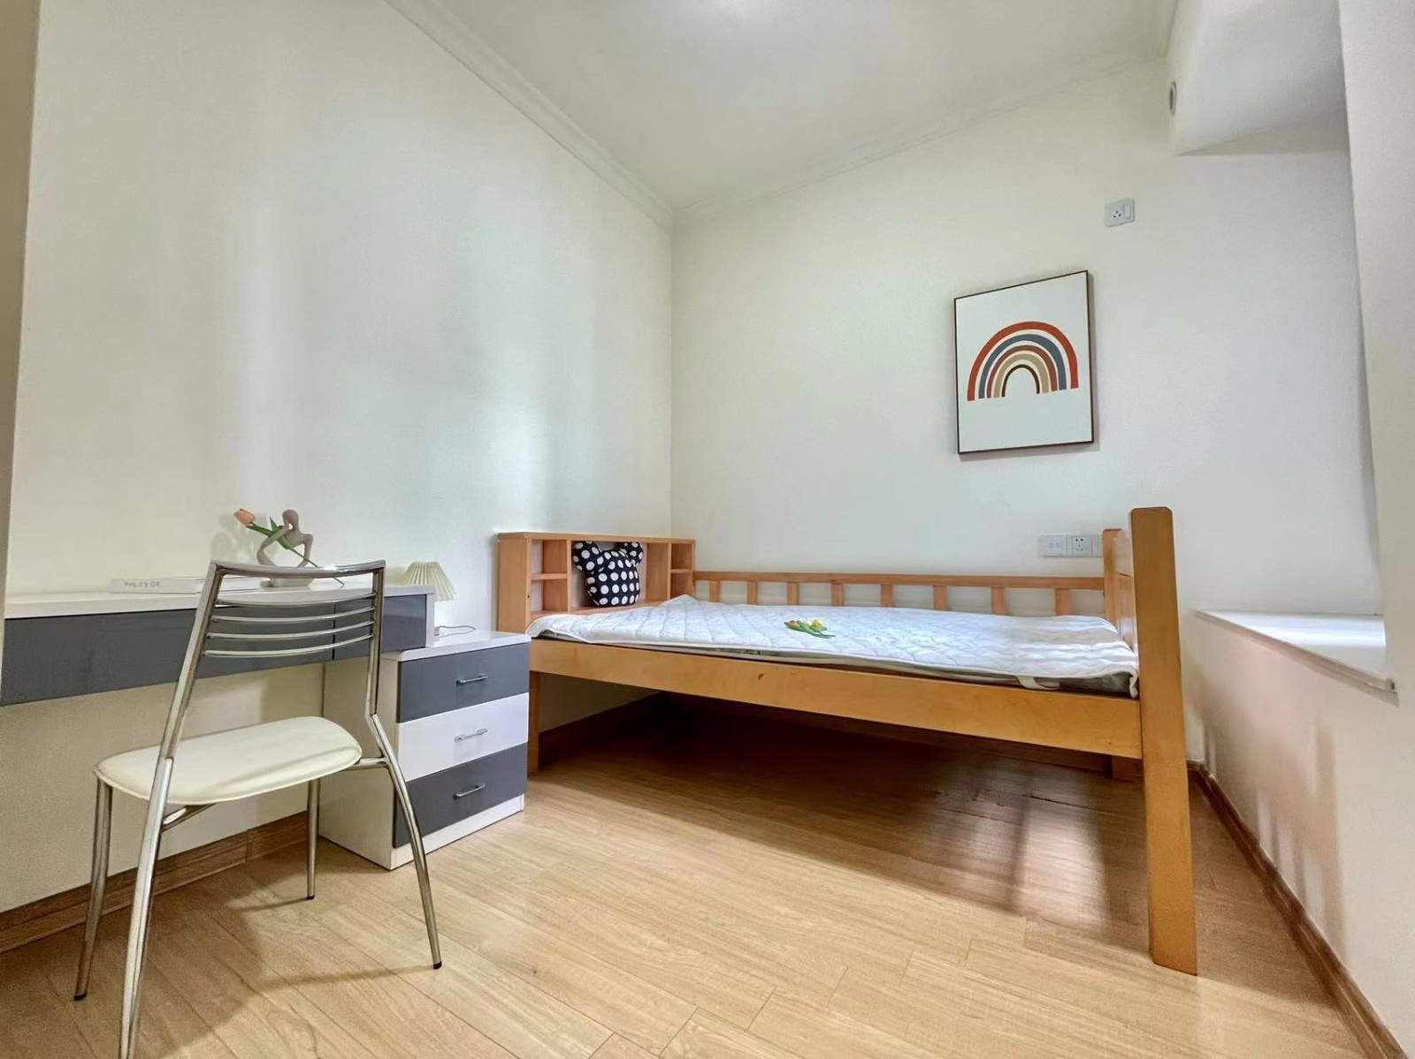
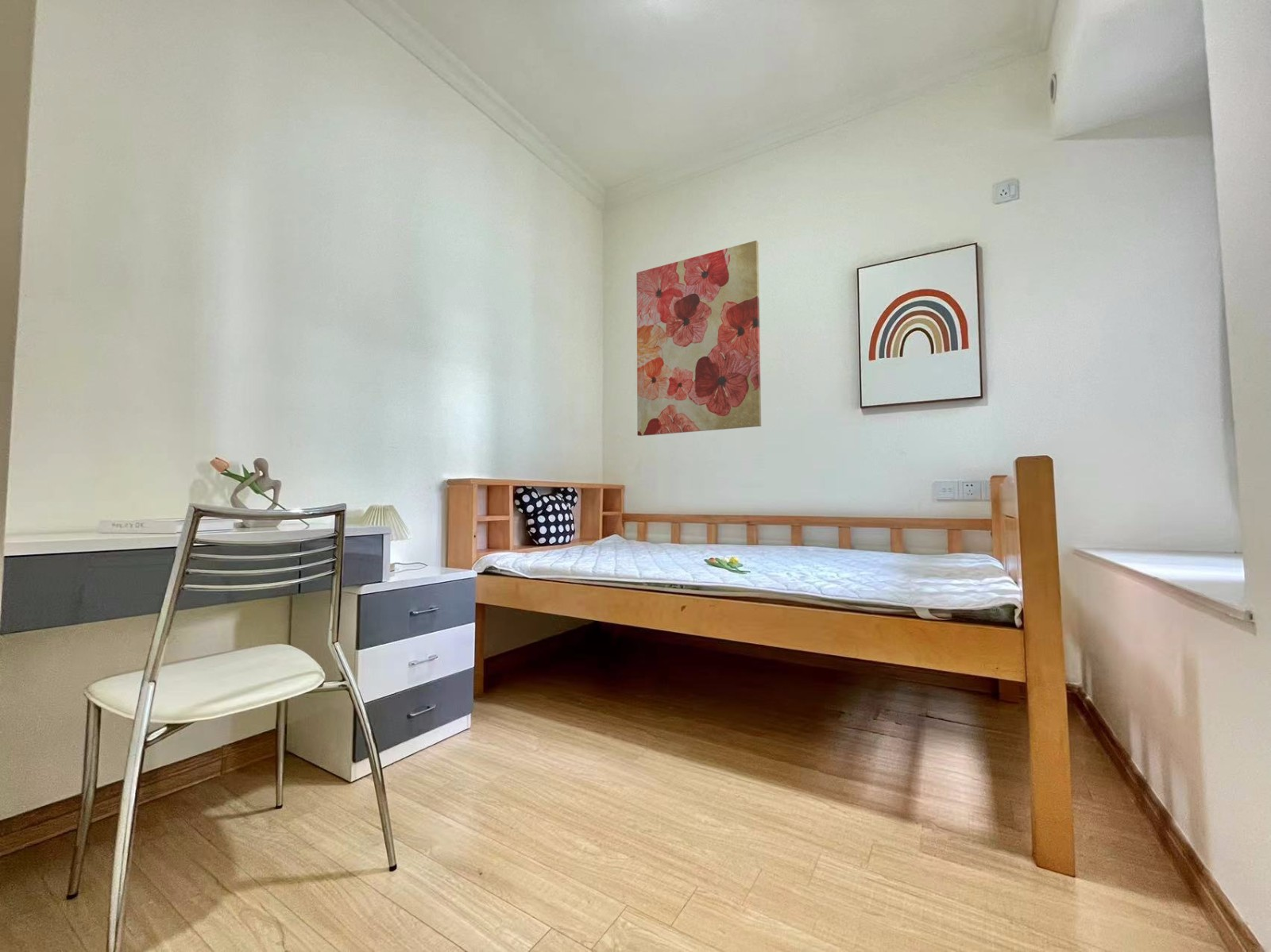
+ wall art (694, 344)
